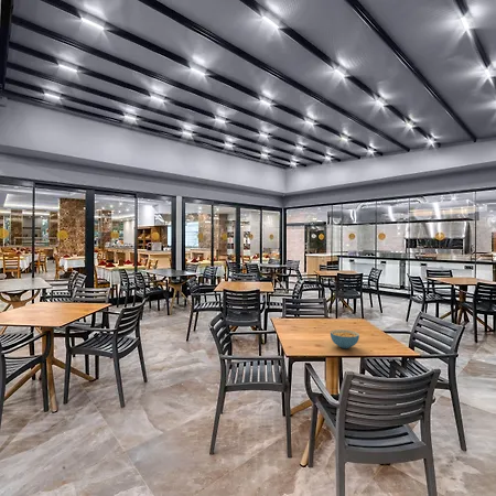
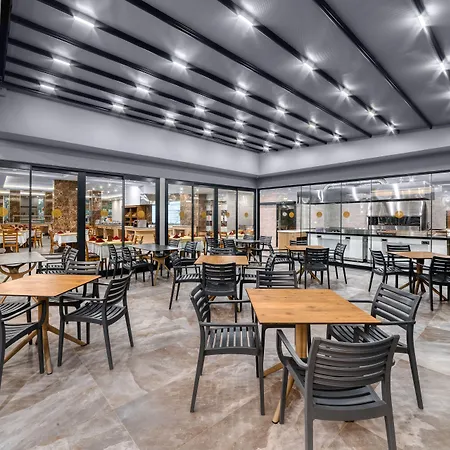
- cereal bowl (344, 339)
